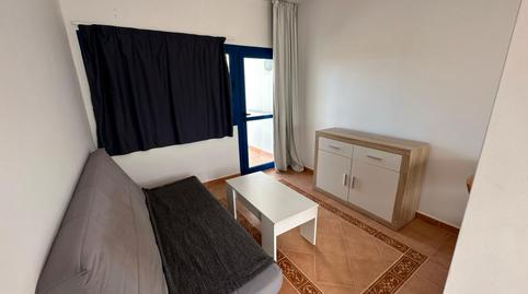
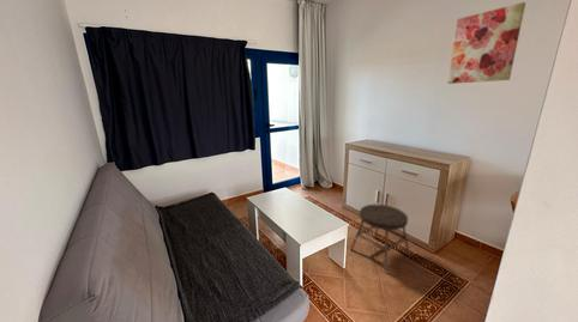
+ stool (385, 233)
+ wall art (482, 48)
